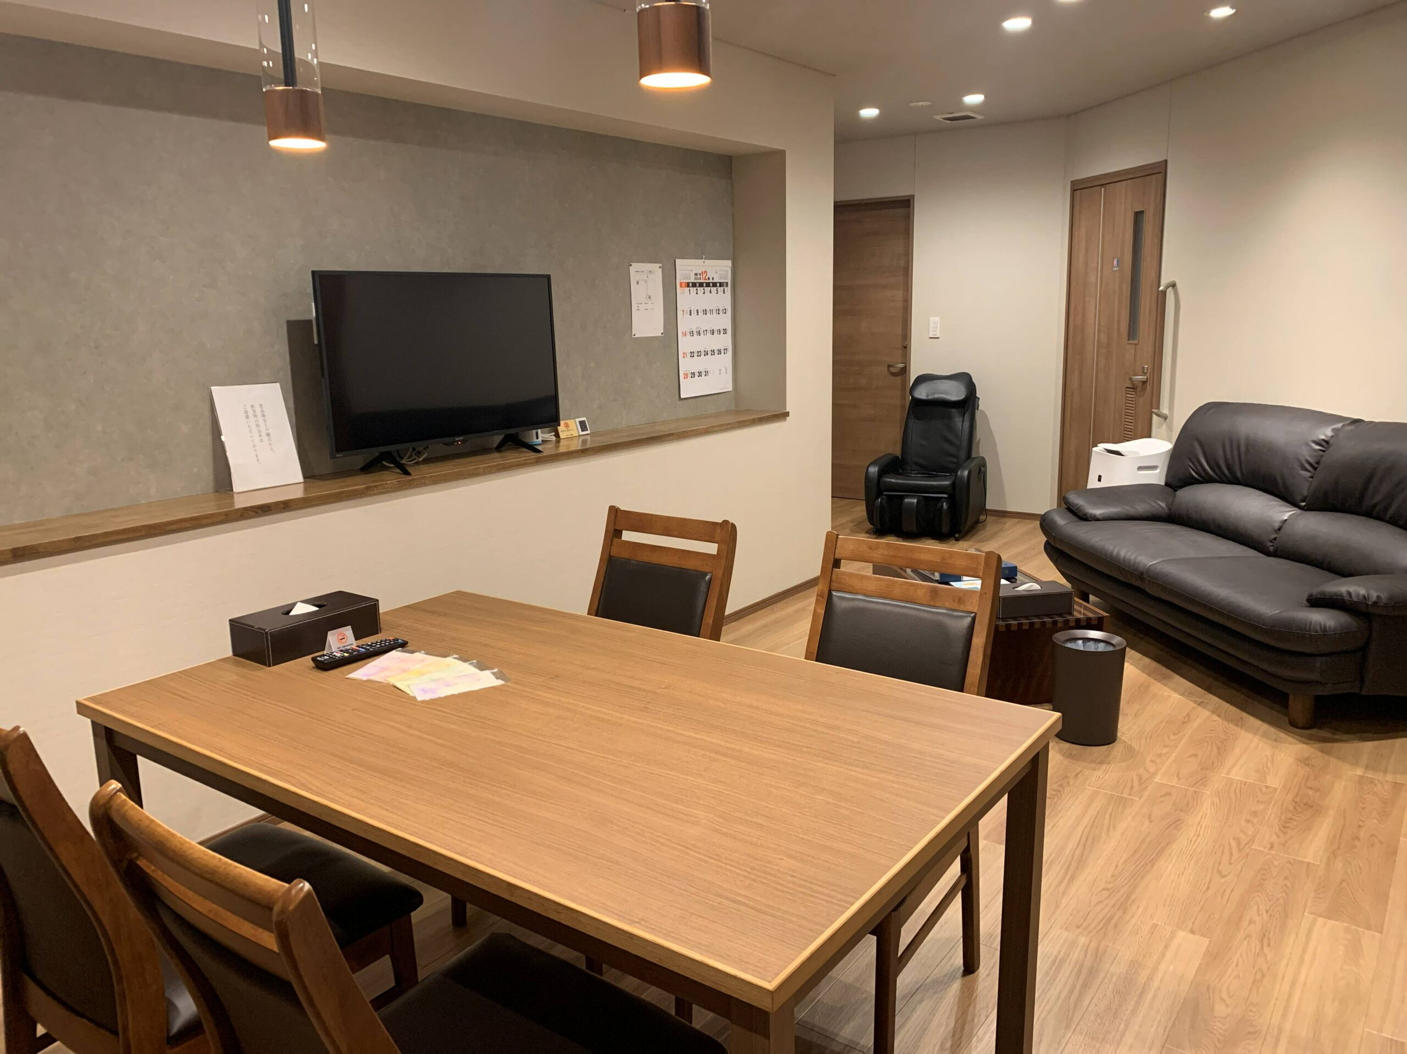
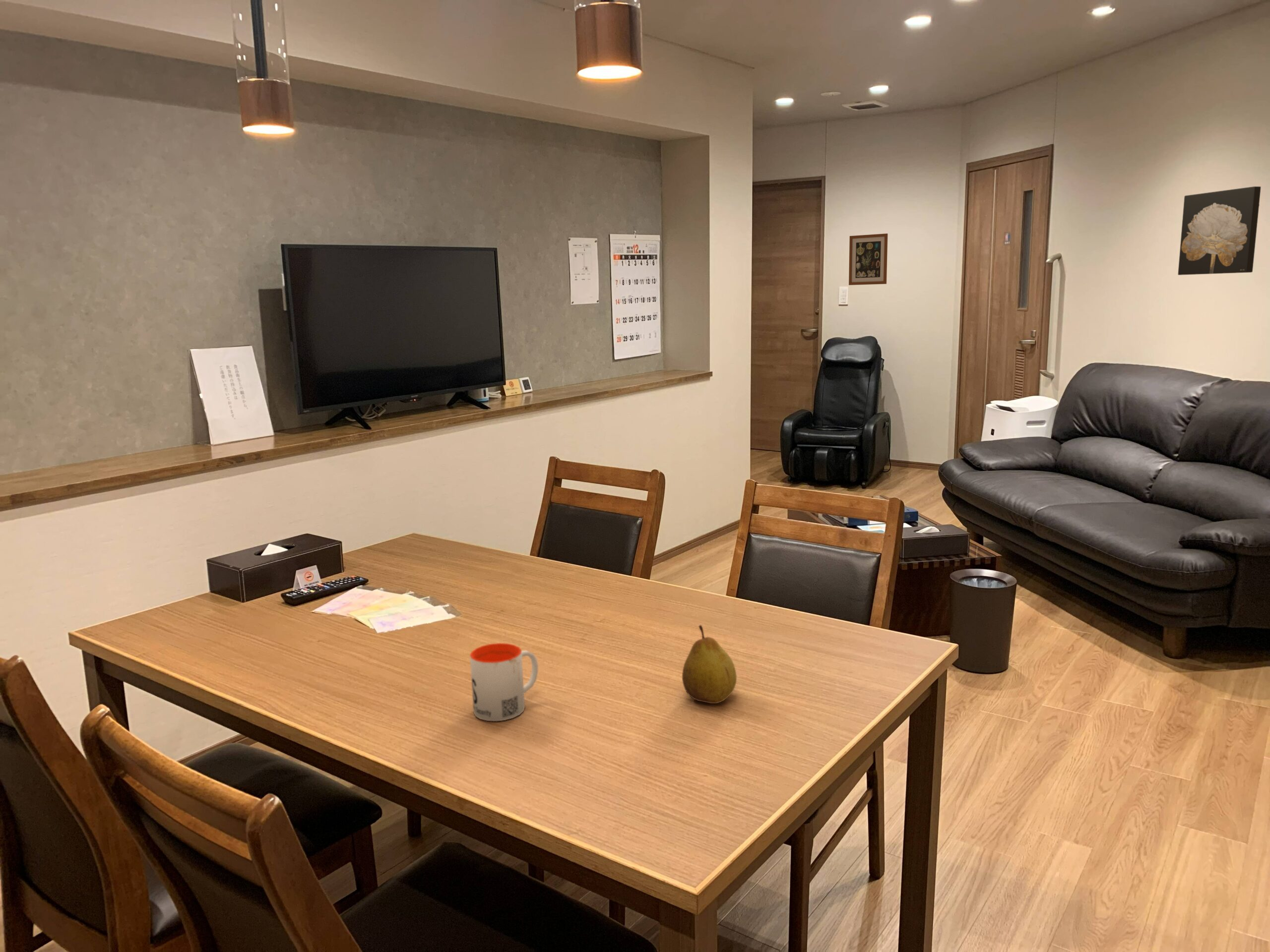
+ mug (507, 678)
+ wall art (868, 259)
+ wall art (1217, 233)
+ fruit (709, 663)
